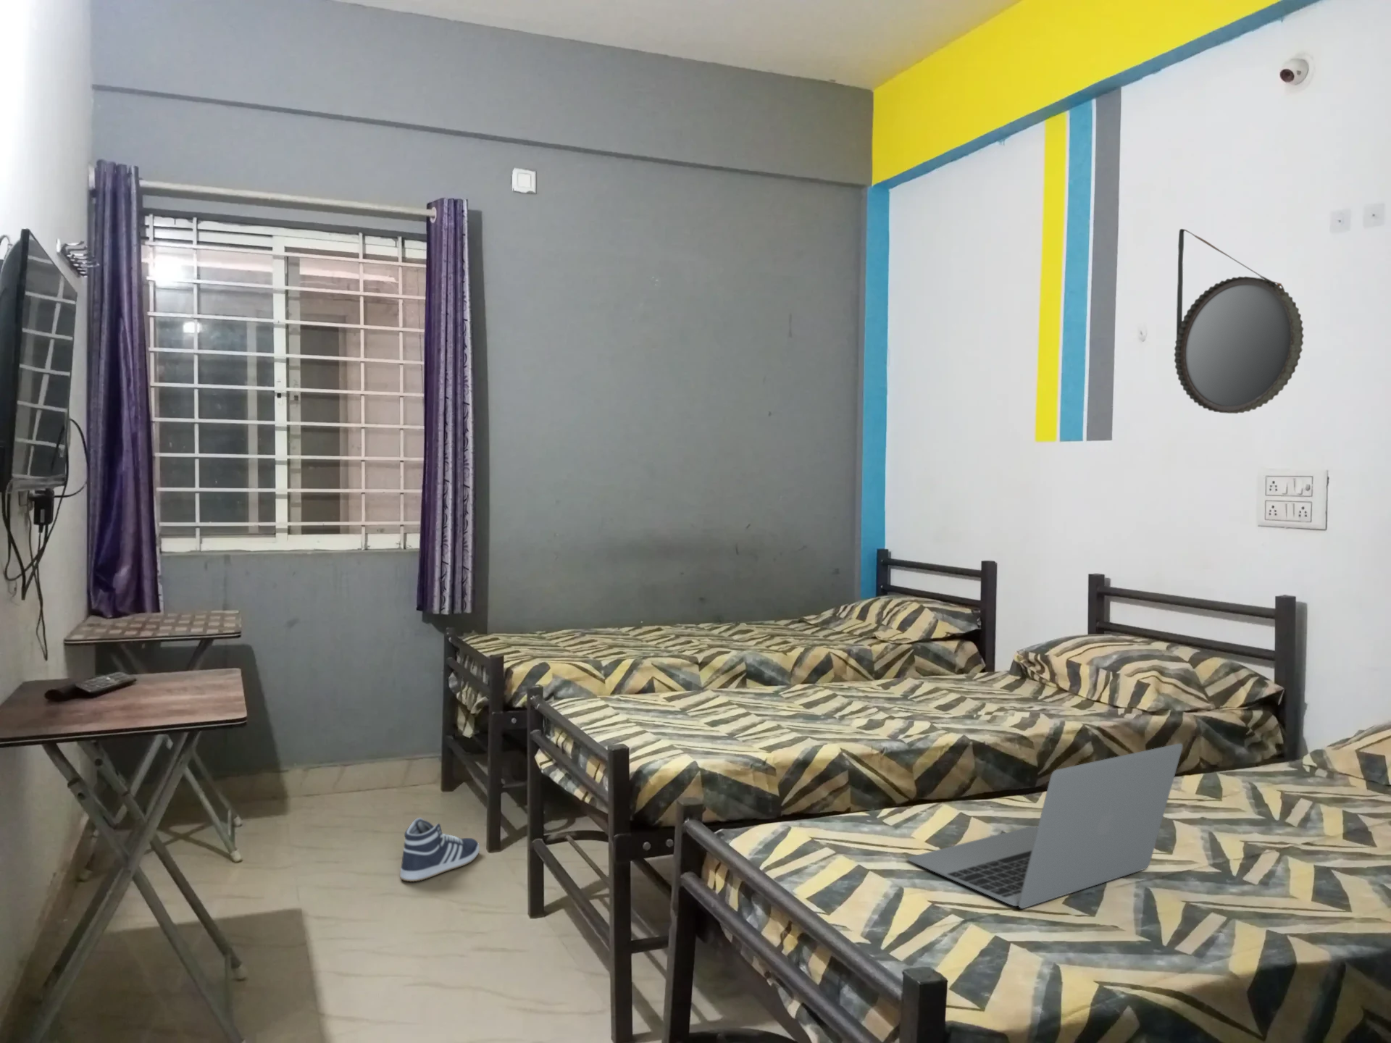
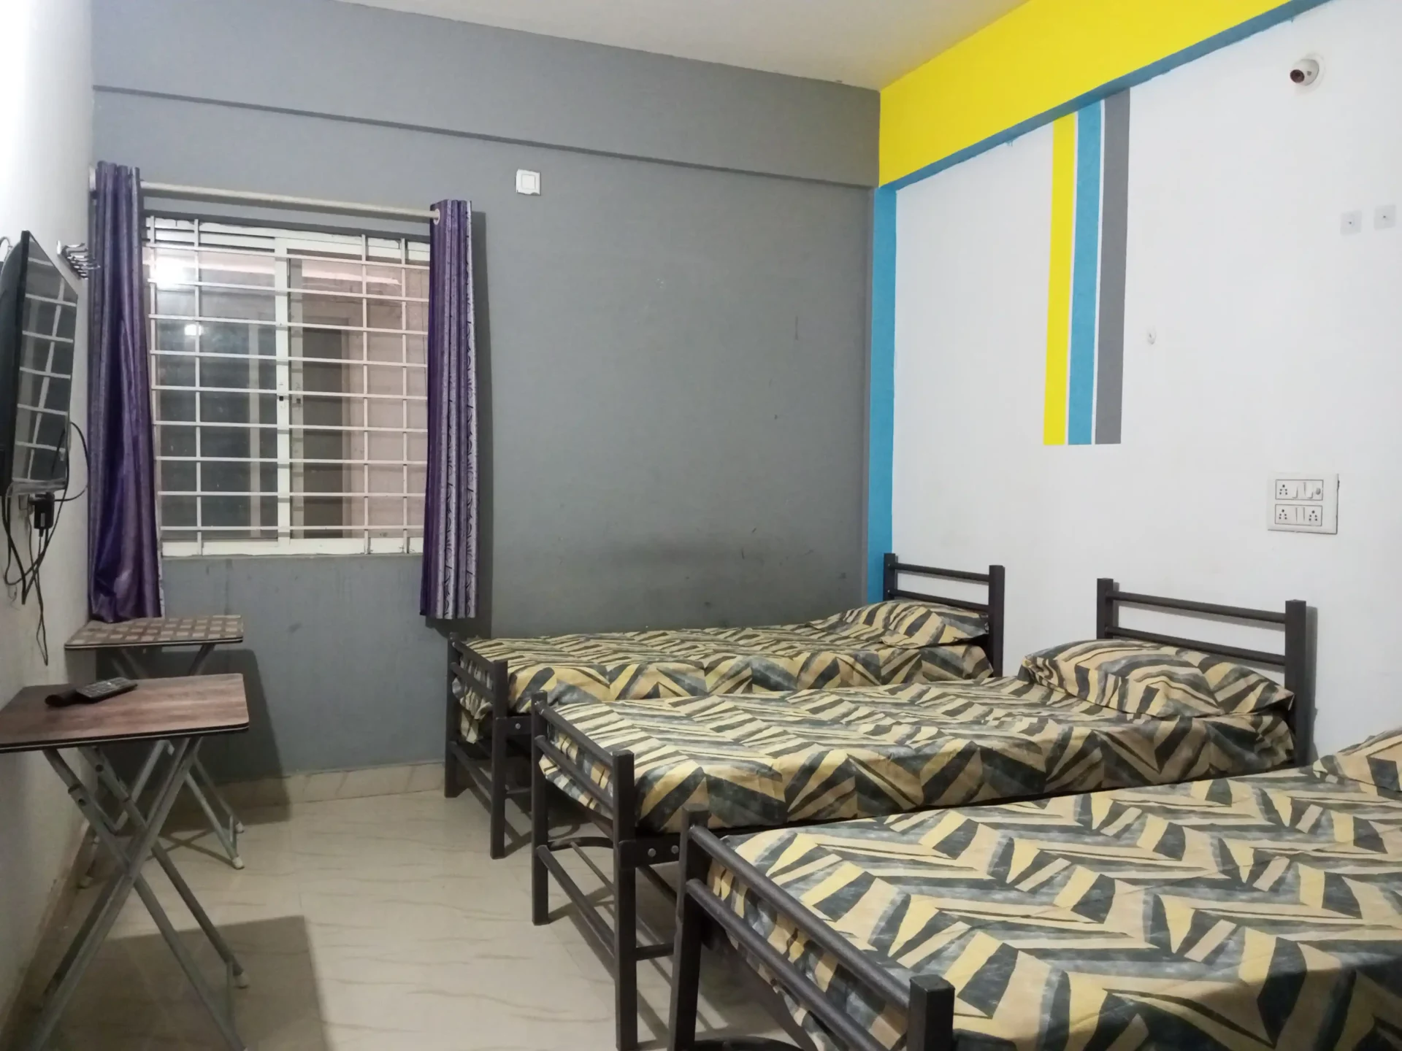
- sneaker (441, 840)
- home mirror (1234, 313)
- laptop (1043, 804)
